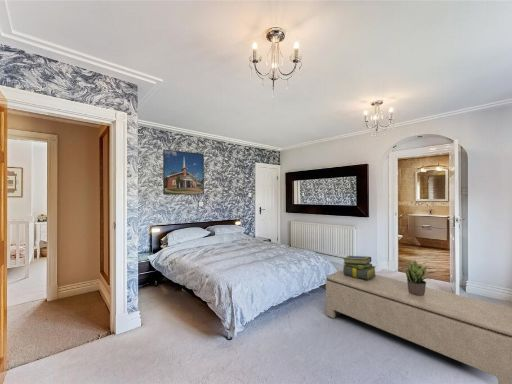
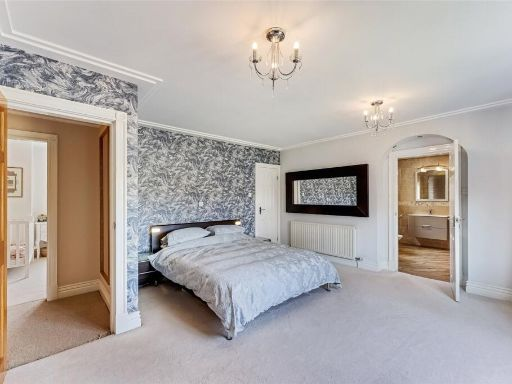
- potted plant (419, 276)
- bench (407, 313)
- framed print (184, 173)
- stack of books (358, 266)
